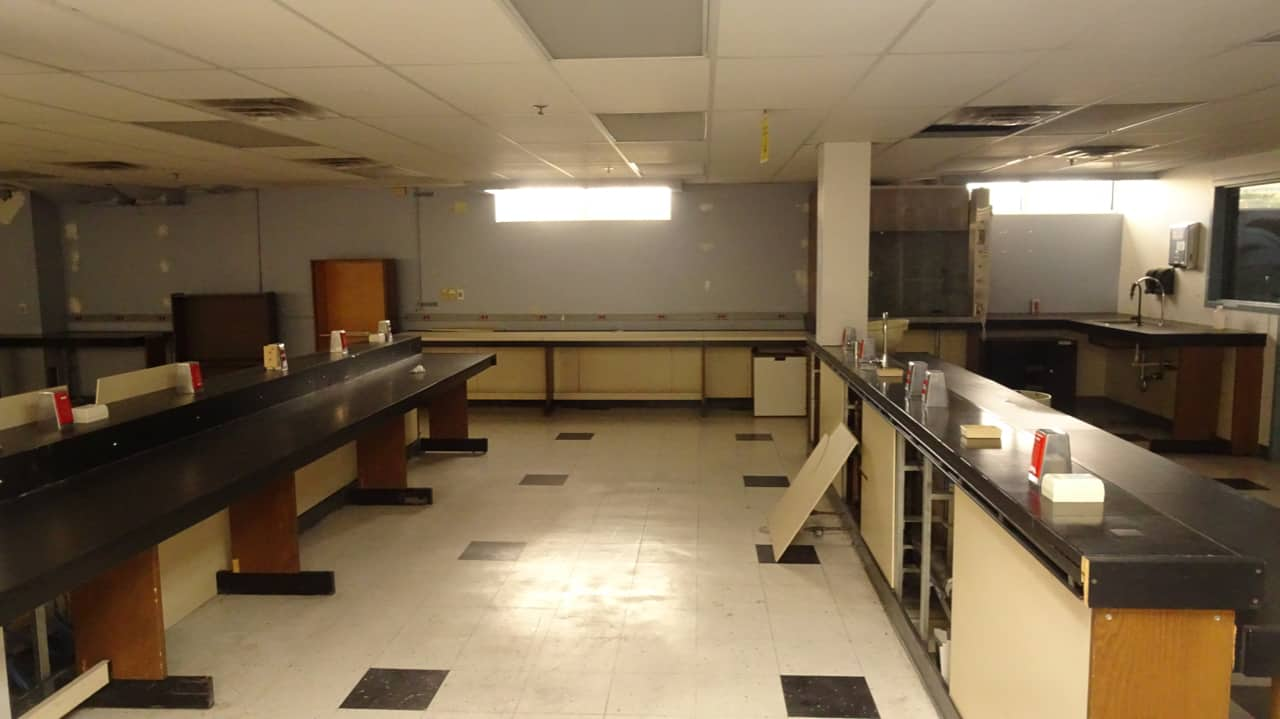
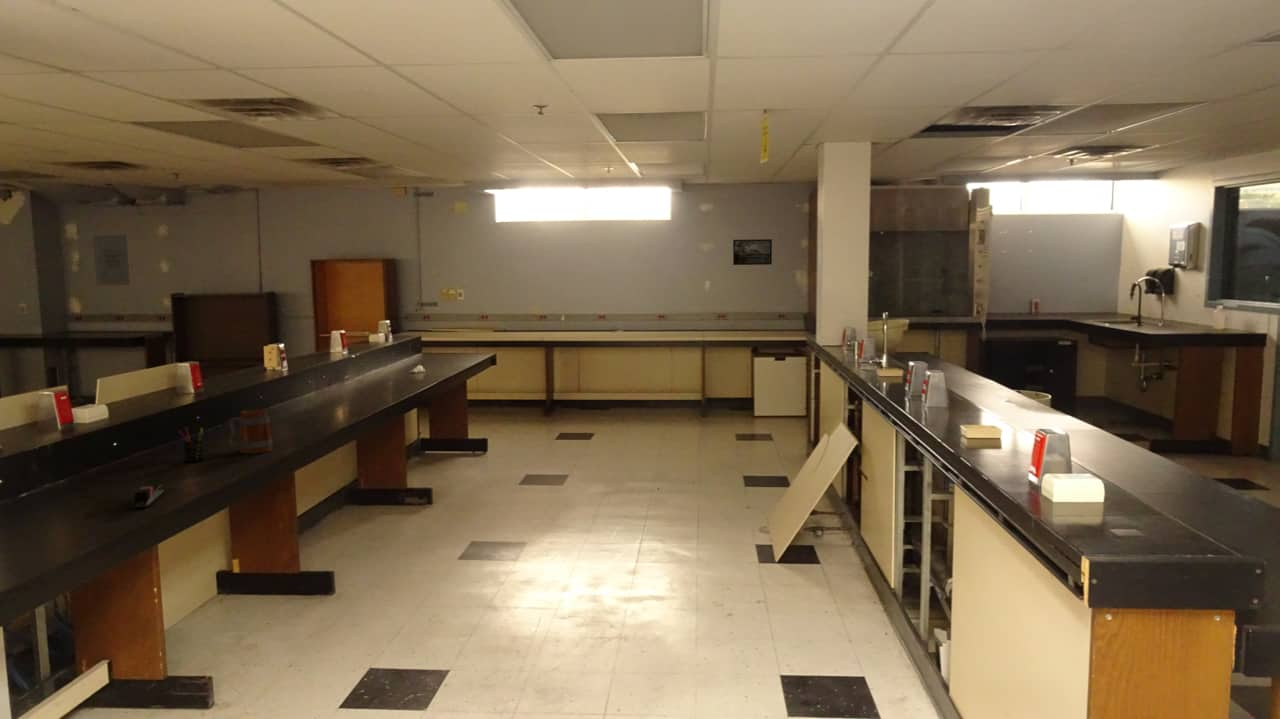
+ wall art (112, 260)
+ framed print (752, 252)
+ pen holder (194, 443)
+ mug (250, 431)
+ stapler (149, 491)
